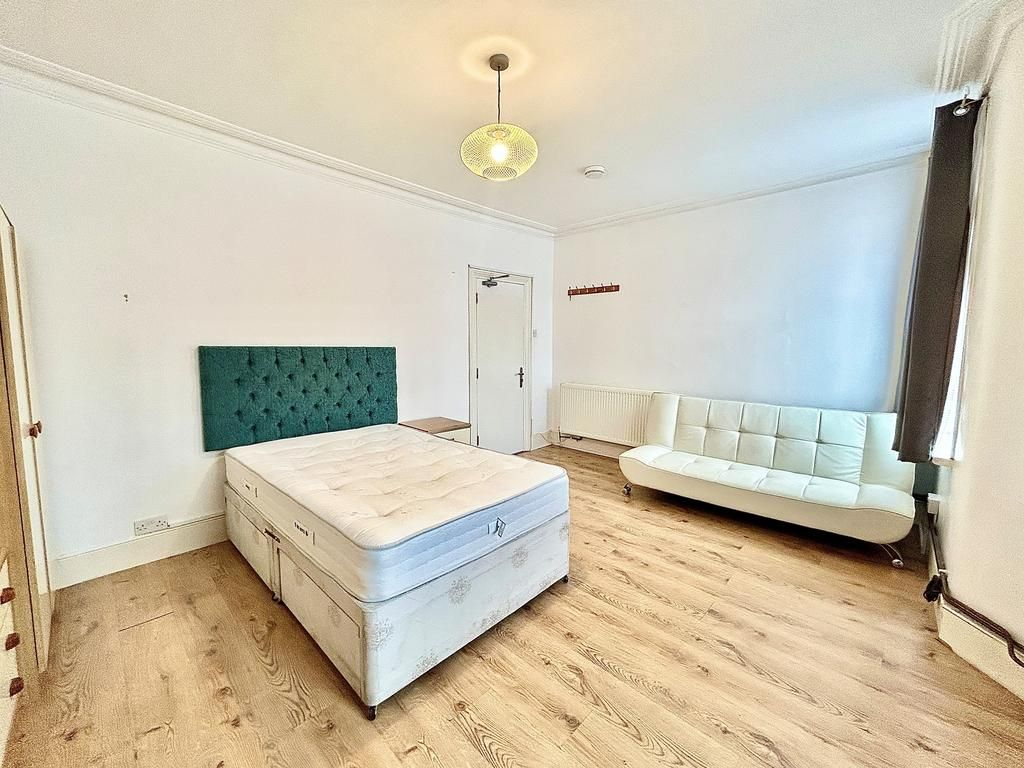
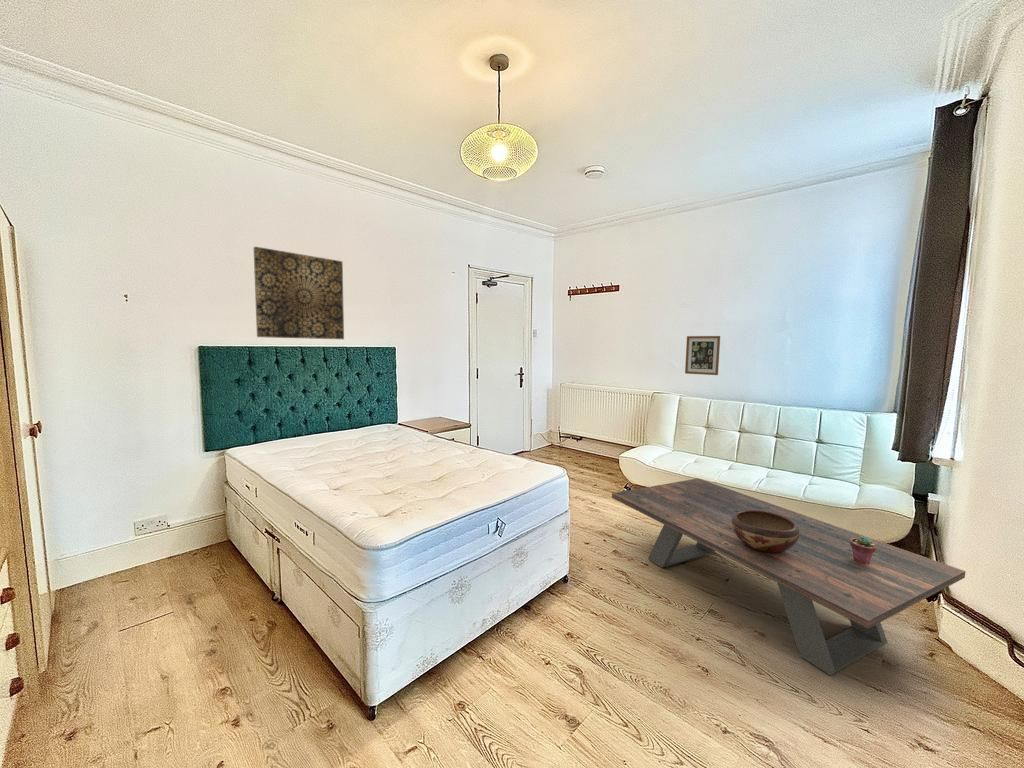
+ wall art (302, 296)
+ wall art (702, 355)
+ coffee table (750, 559)
+ potted succulent (862, 547)
+ decorative bowl (763, 532)
